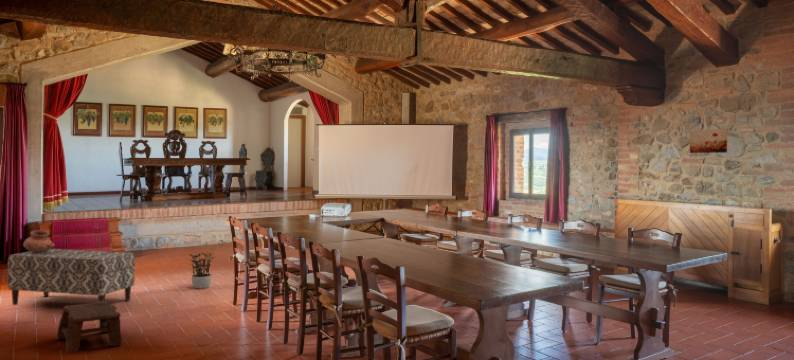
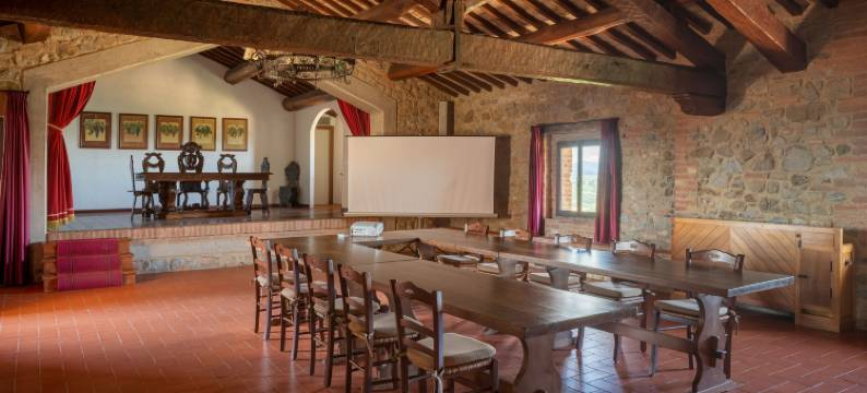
- clay pot (38, 241)
- bench (72, 278)
- potted plant (201, 269)
- wall art (708, 141)
- stool (88, 329)
